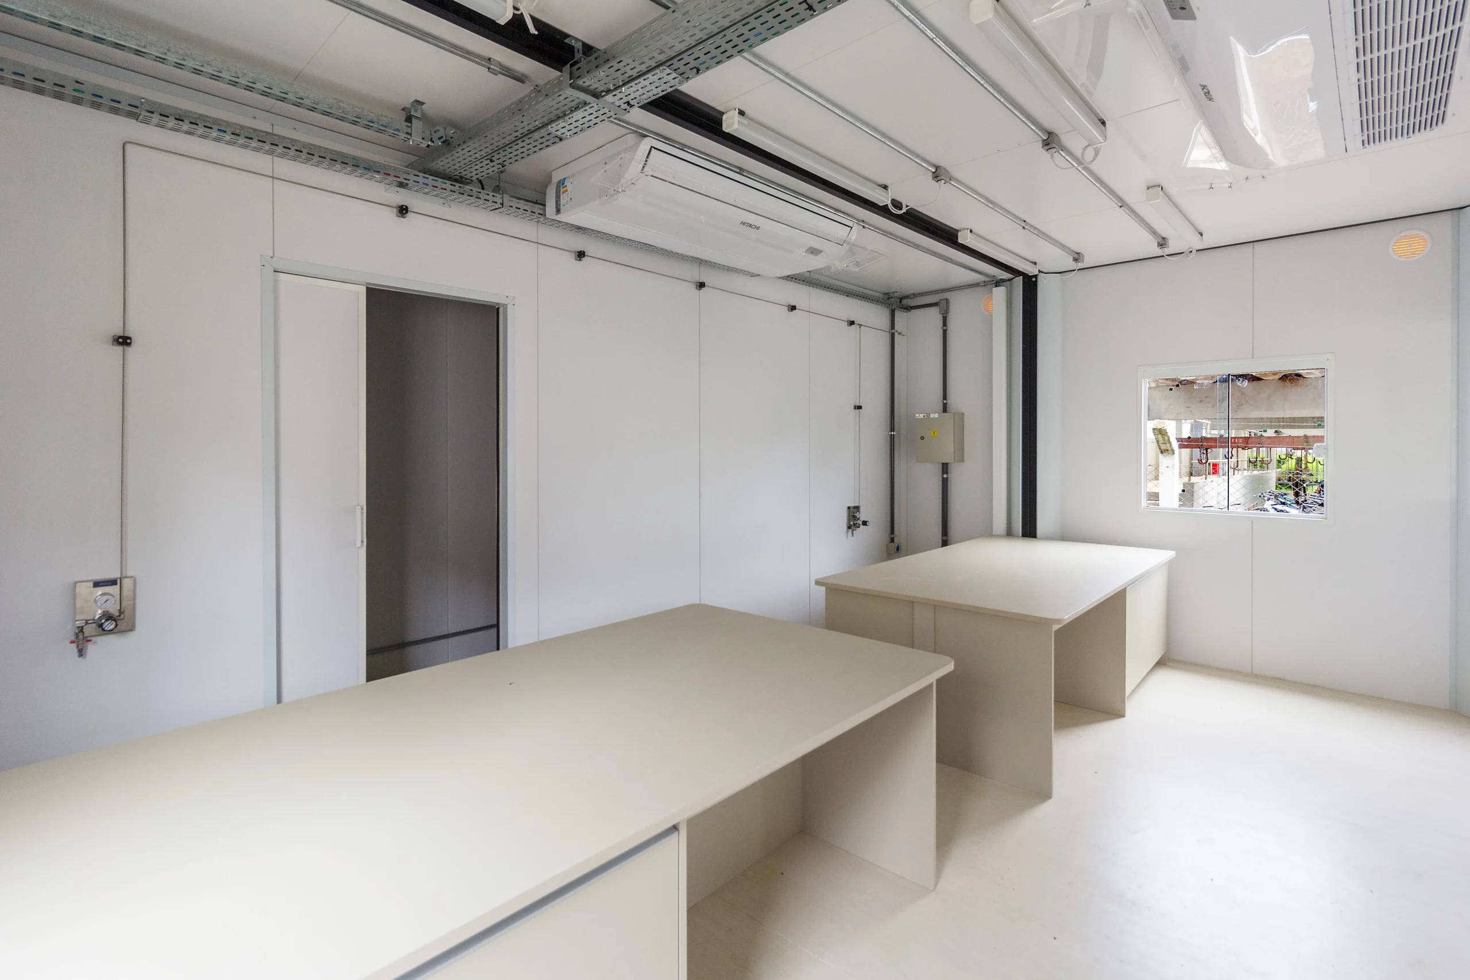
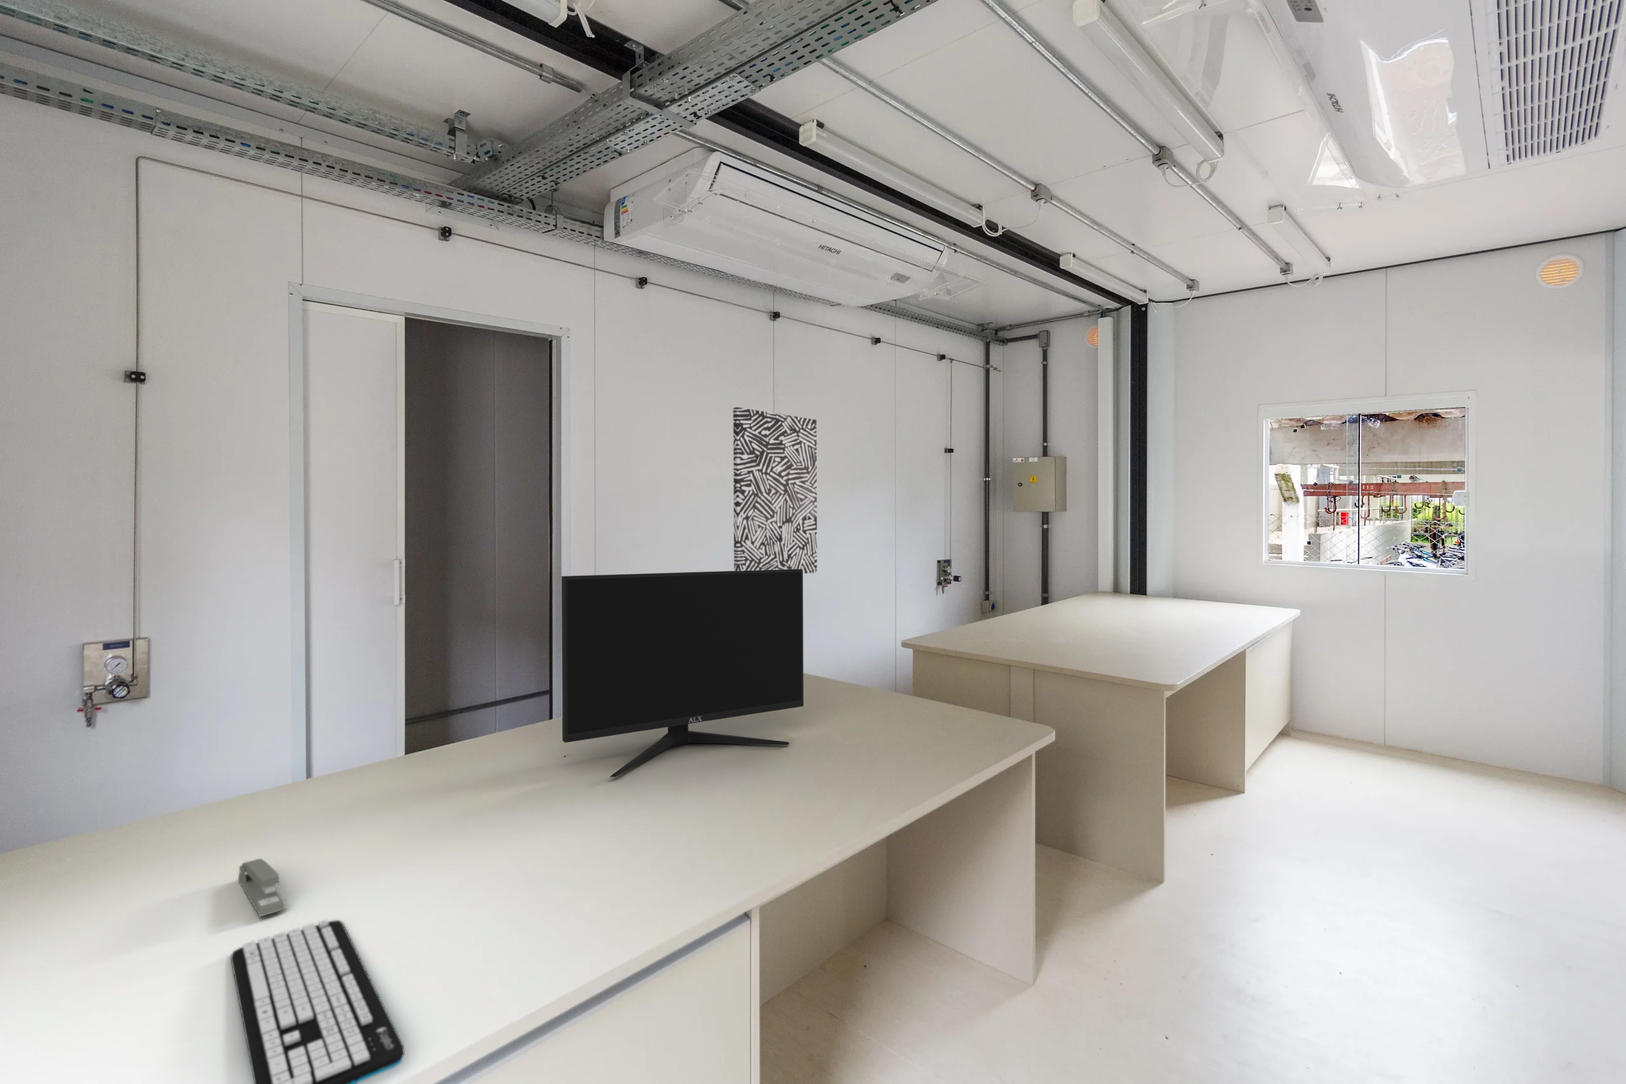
+ keyboard (309, 997)
+ wall art (777, 494)
+ computer monitor (685, 659)
+ stapler (260, 878)
